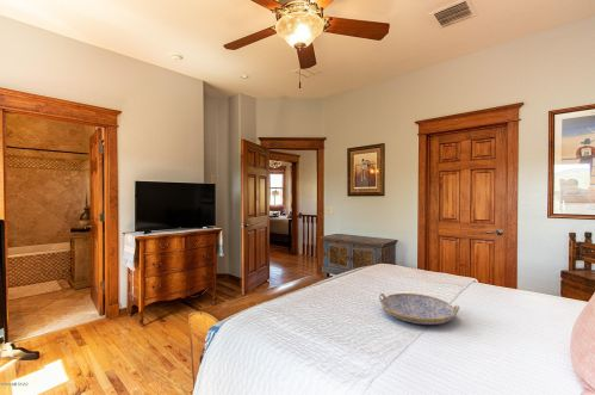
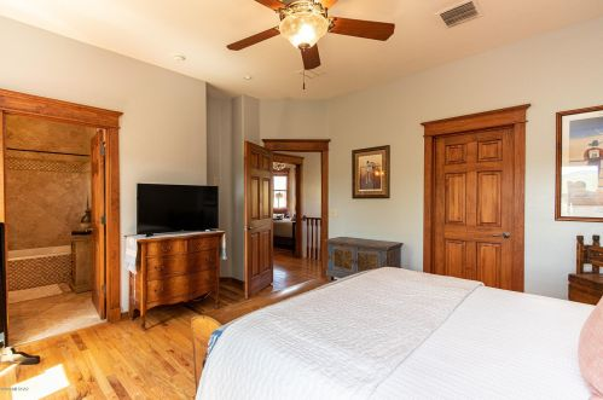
- serving tray (416, 307)
